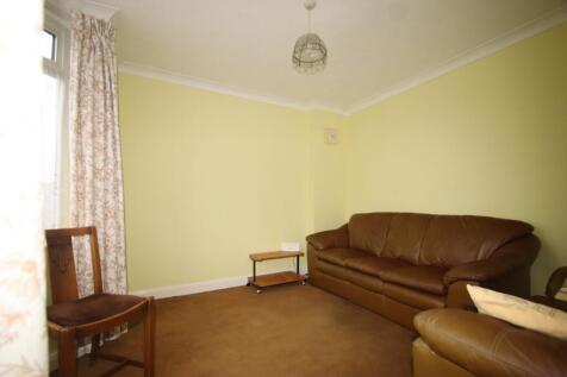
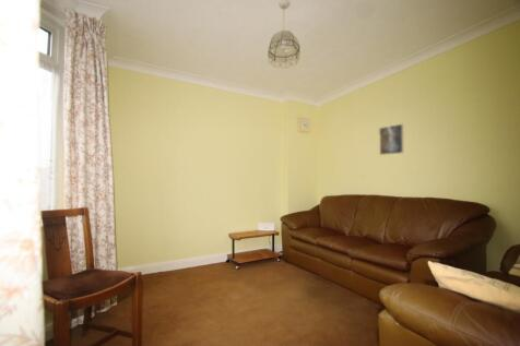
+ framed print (390, 140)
